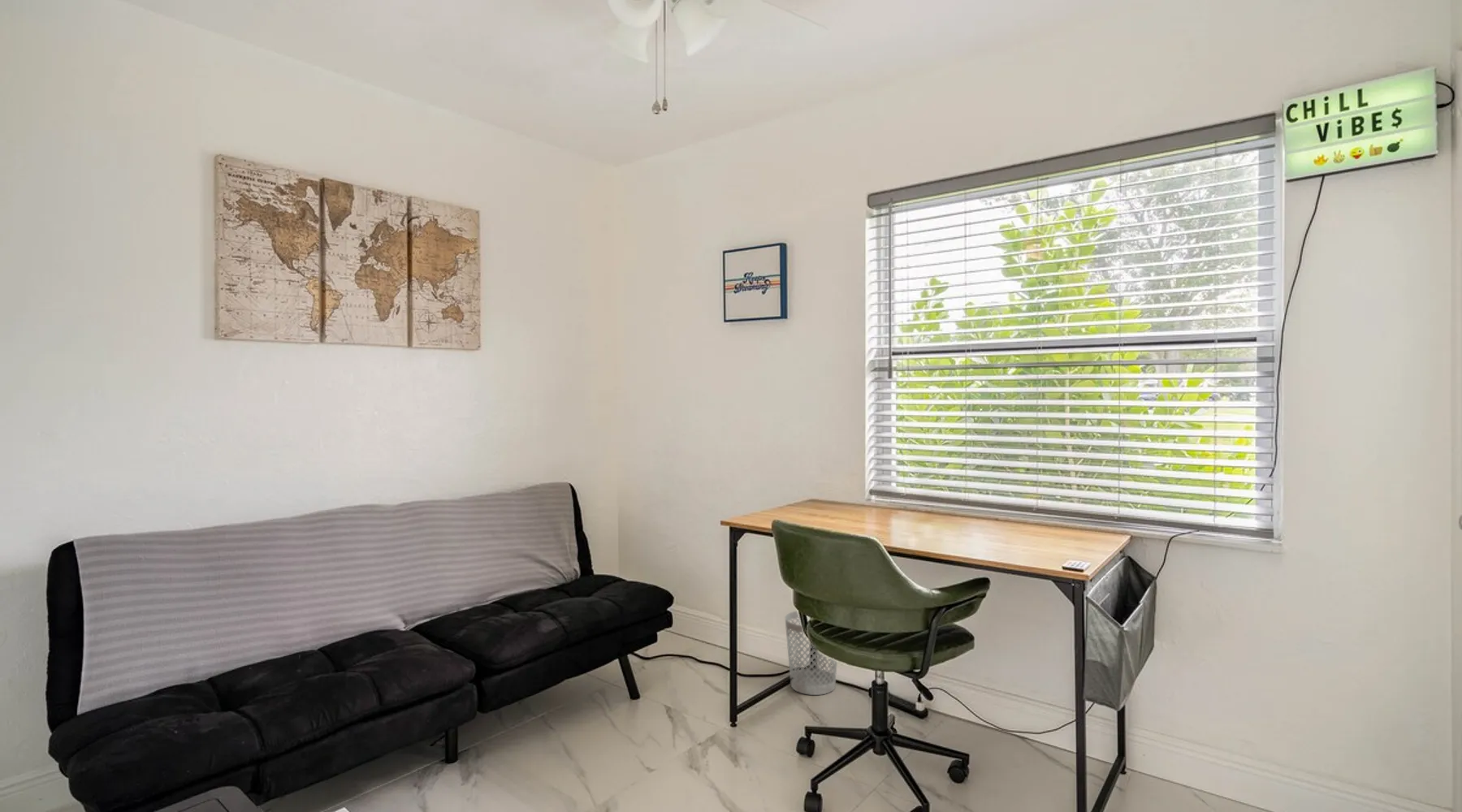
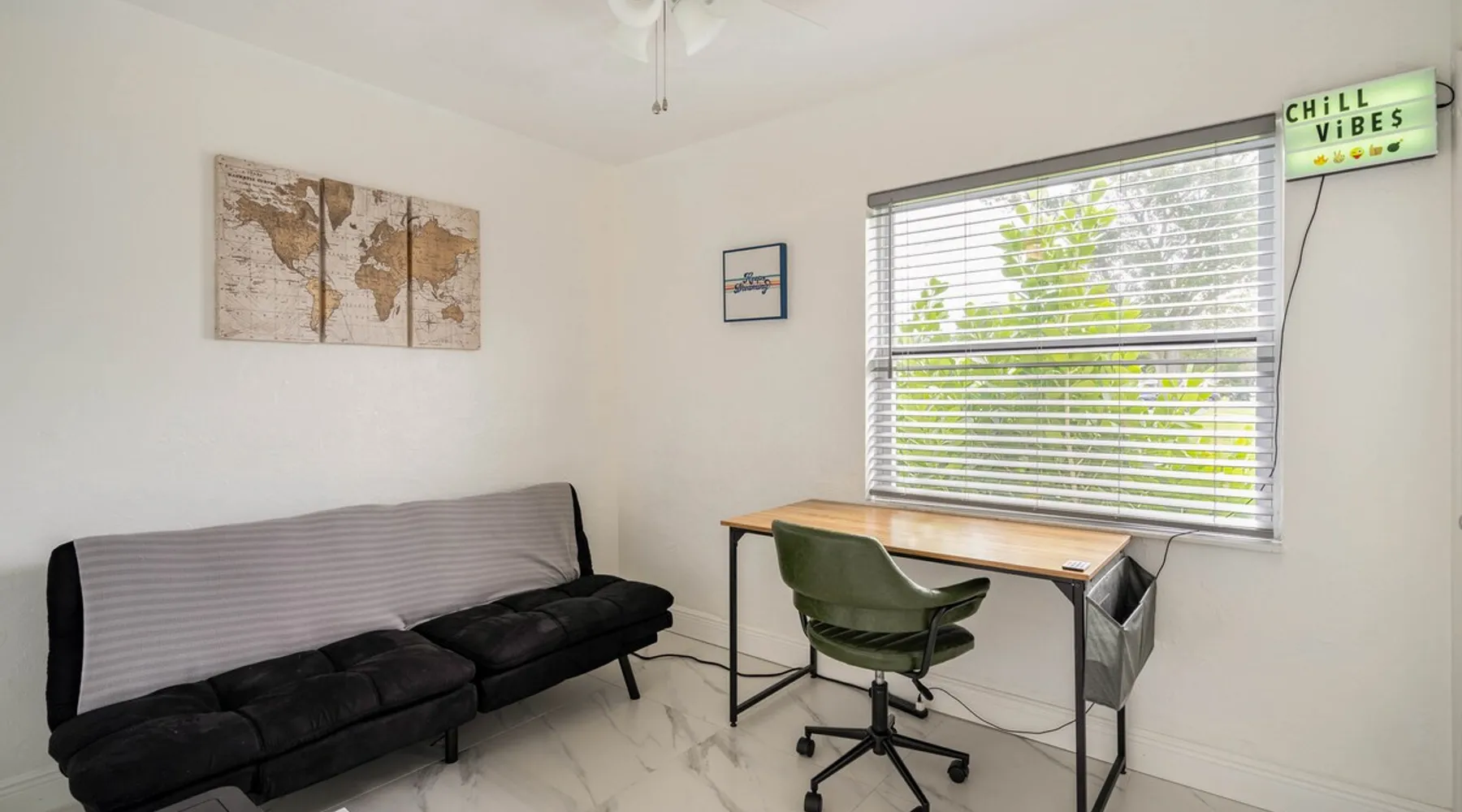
- wastebasket (812, 651)
